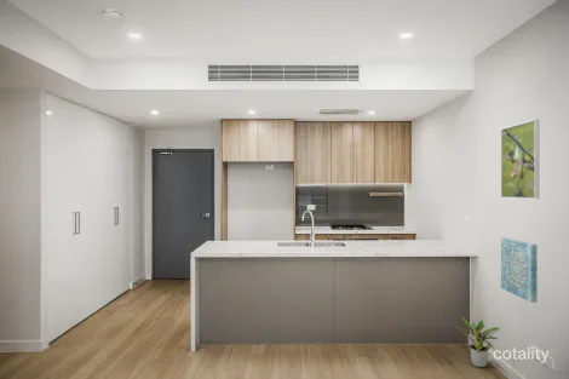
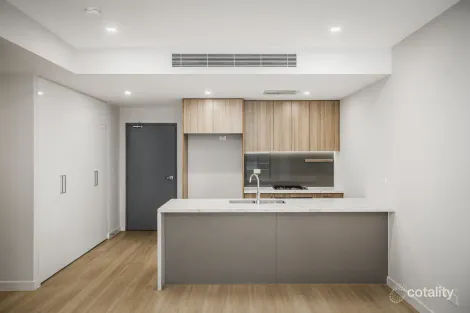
- wall art (517, 268)
- potted plant (477, 343)
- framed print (518, 161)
